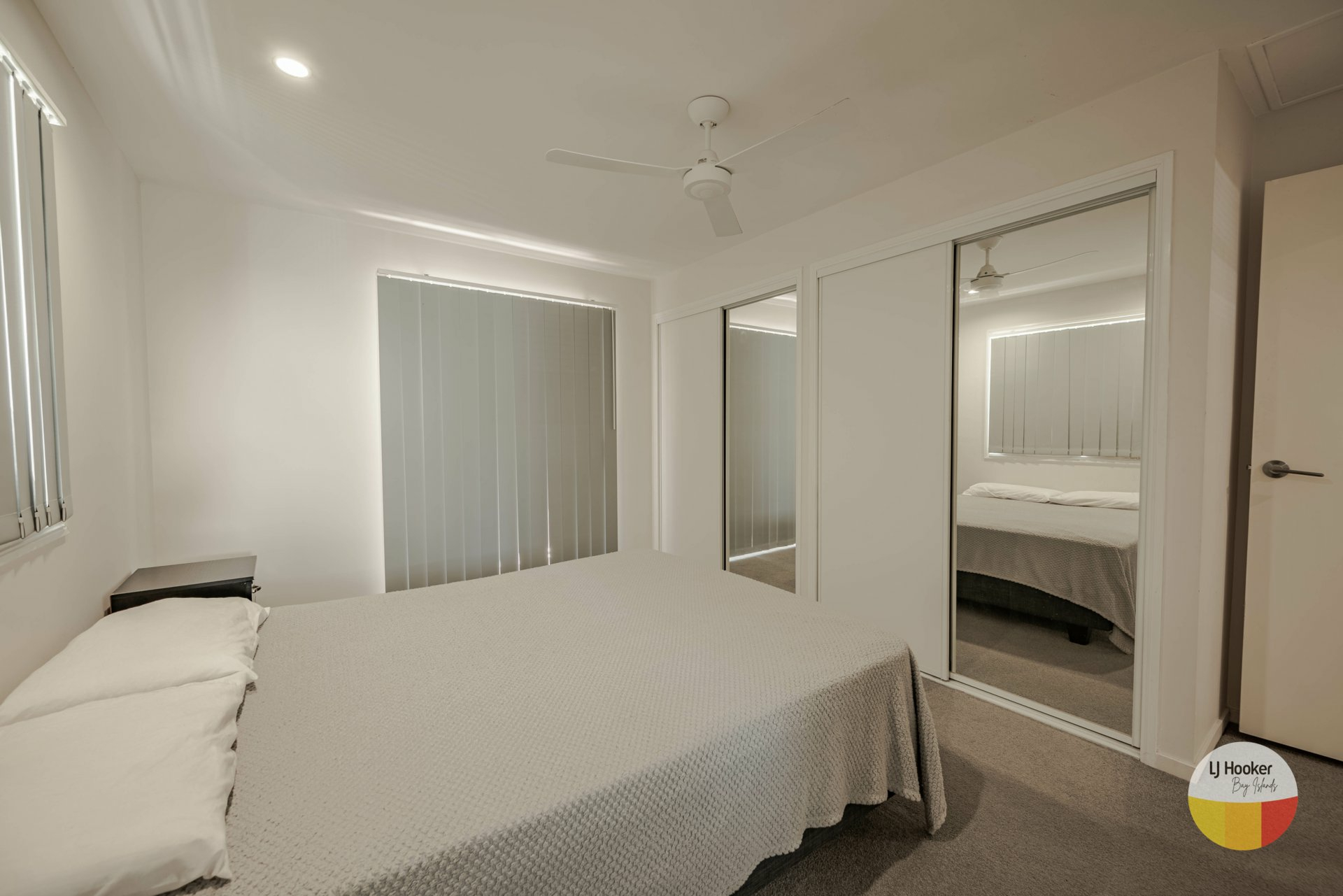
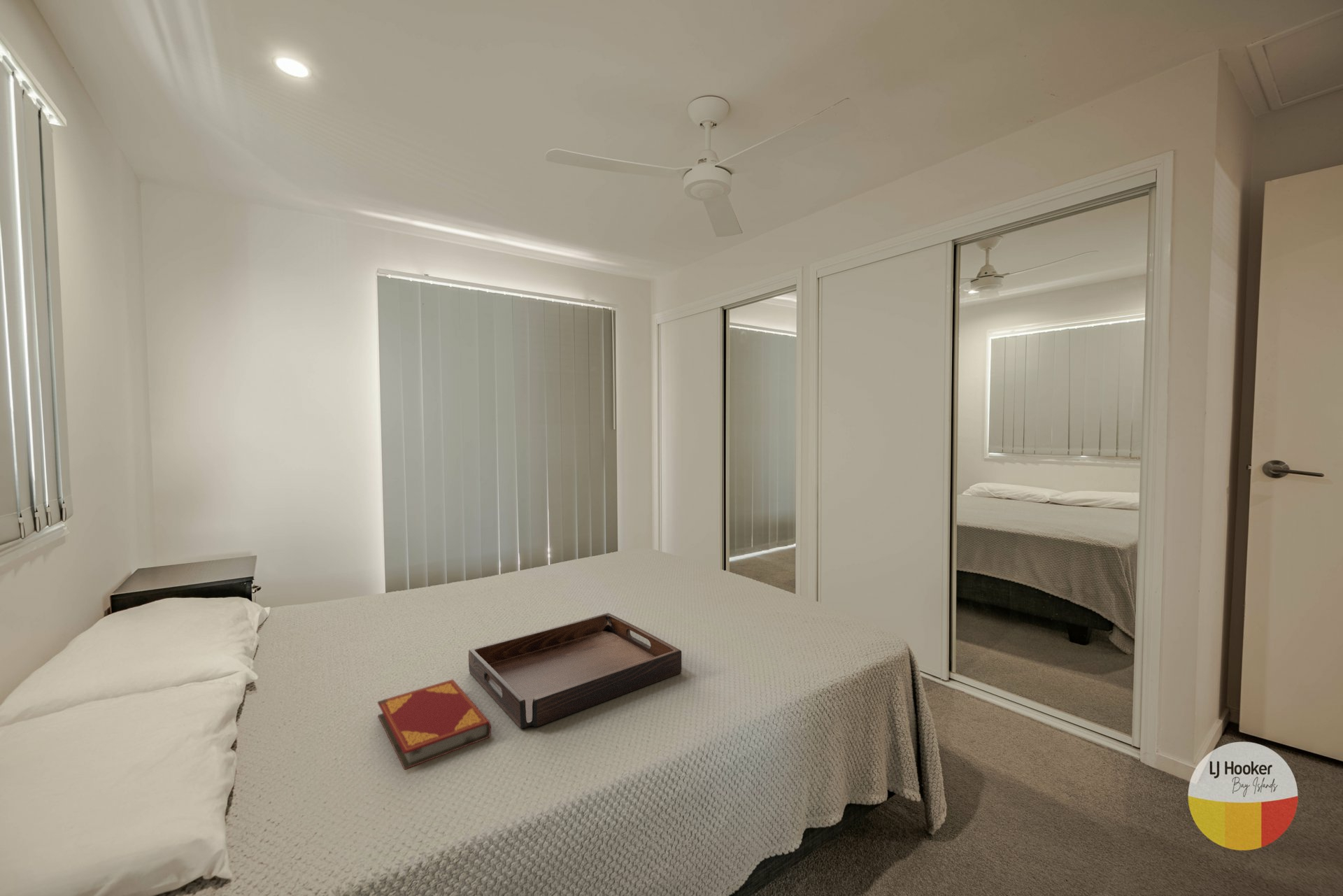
+ hardback book (432, 718)
+ serving tray (574, 660)
